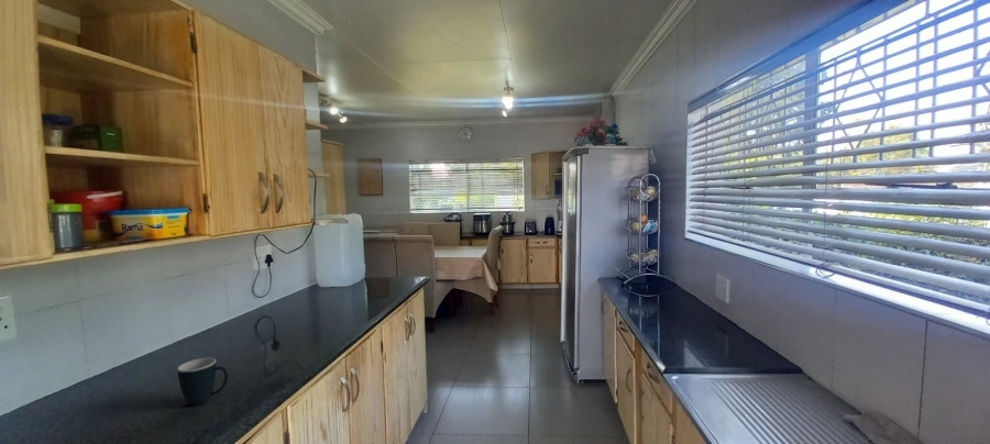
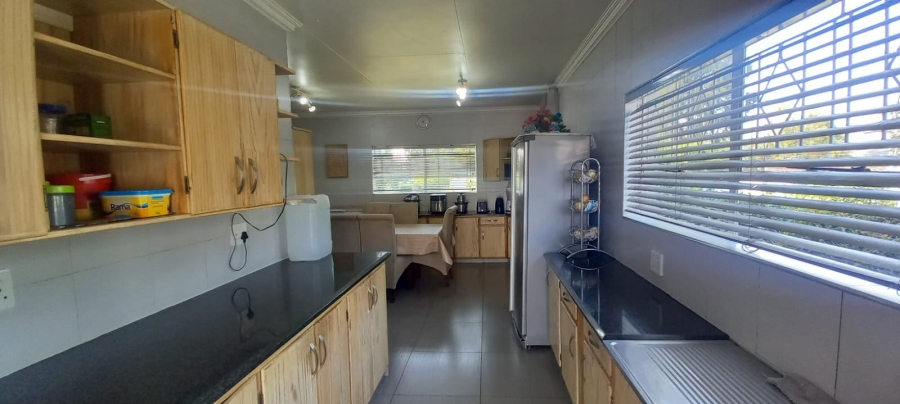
- mug (205, 381)
